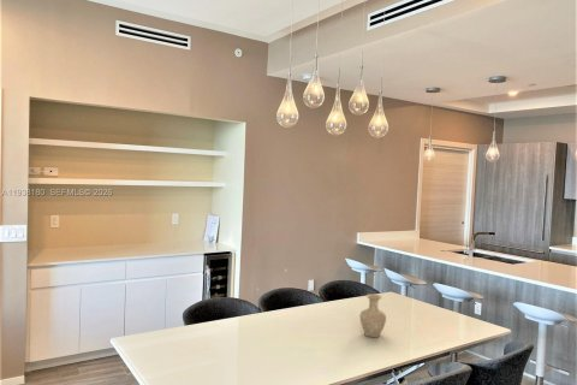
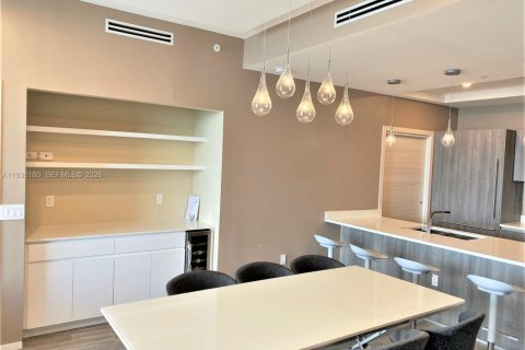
- vase (373, 315)
